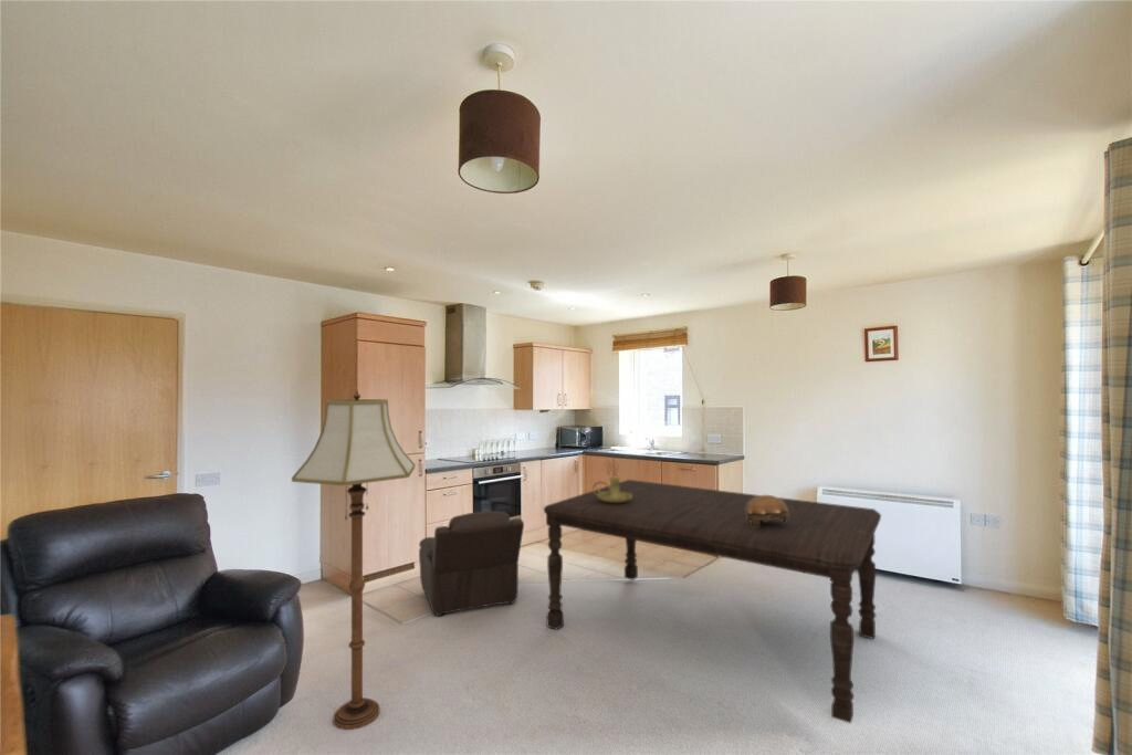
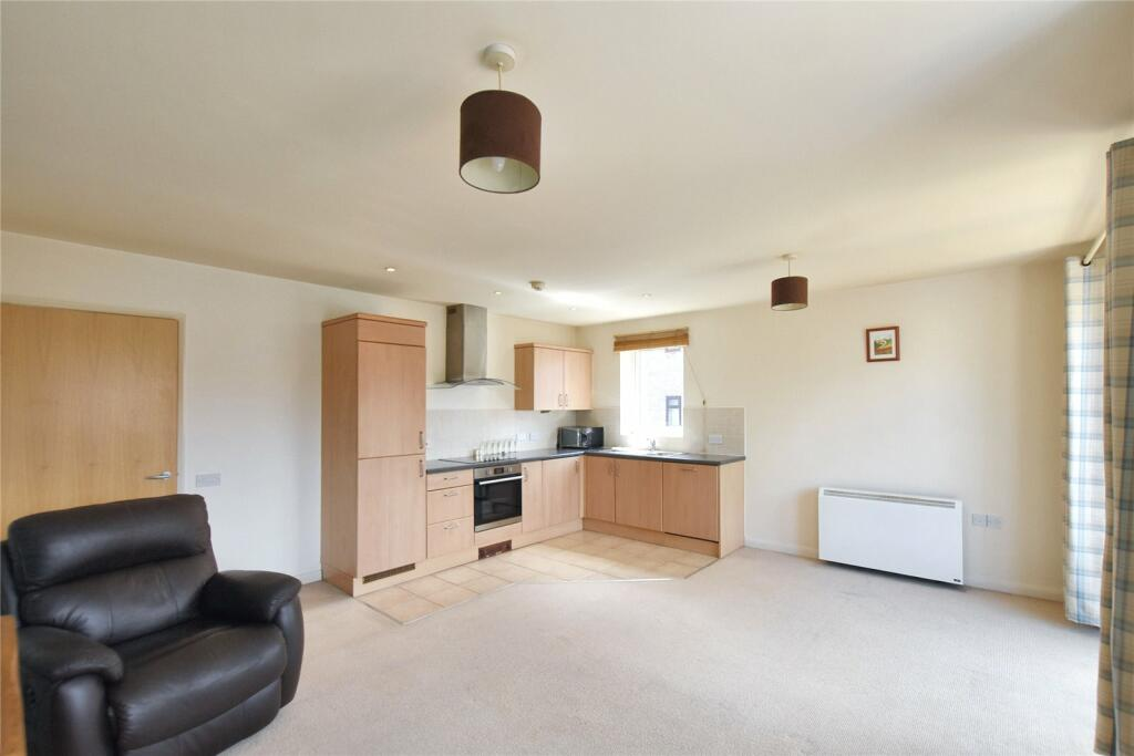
- candle holder (610, 489)
- chair (471, 552)
- dining table (709, 554)
- decorative bowl (766, 508)
- floor lamp (357, 552)
